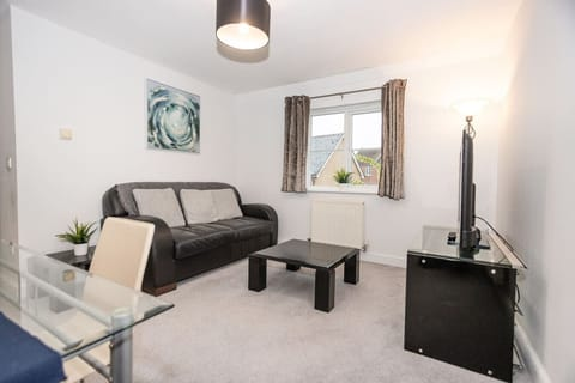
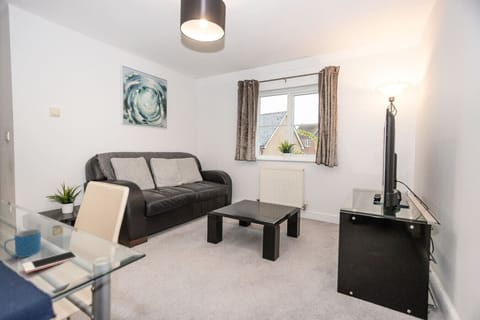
+ cell phone (53, 260)
+ mug (23, 244)
